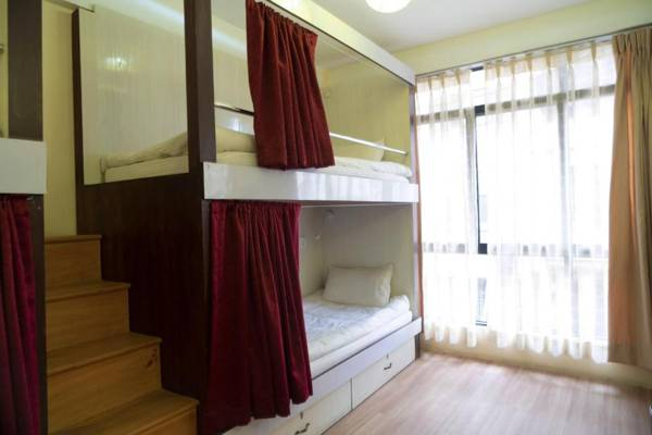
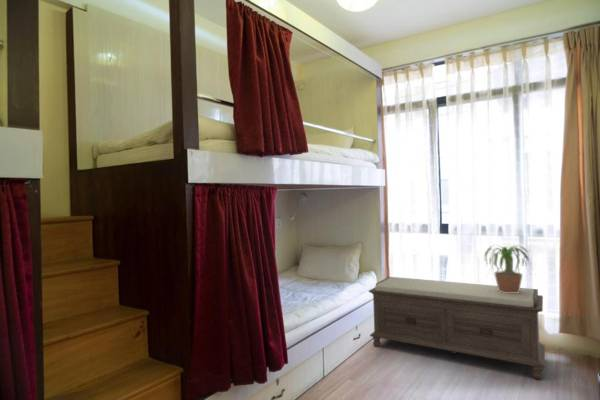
+ bench (451, 319)
+ potted plant (502, 269)
